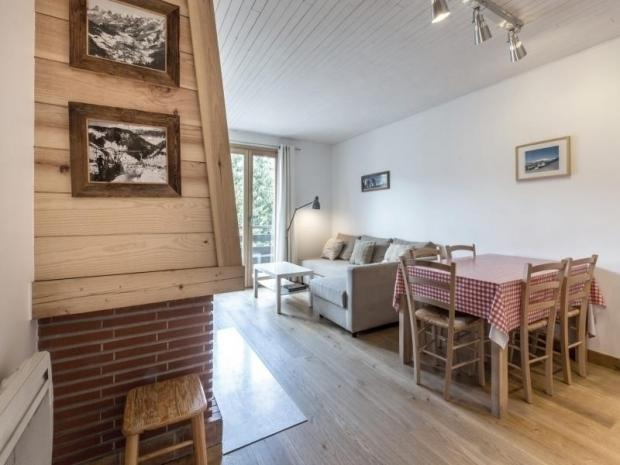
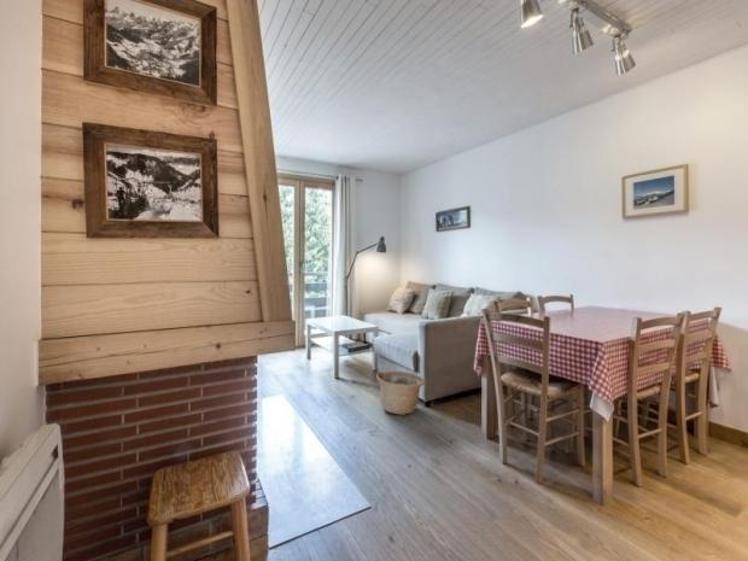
+ basket (399, 390)
